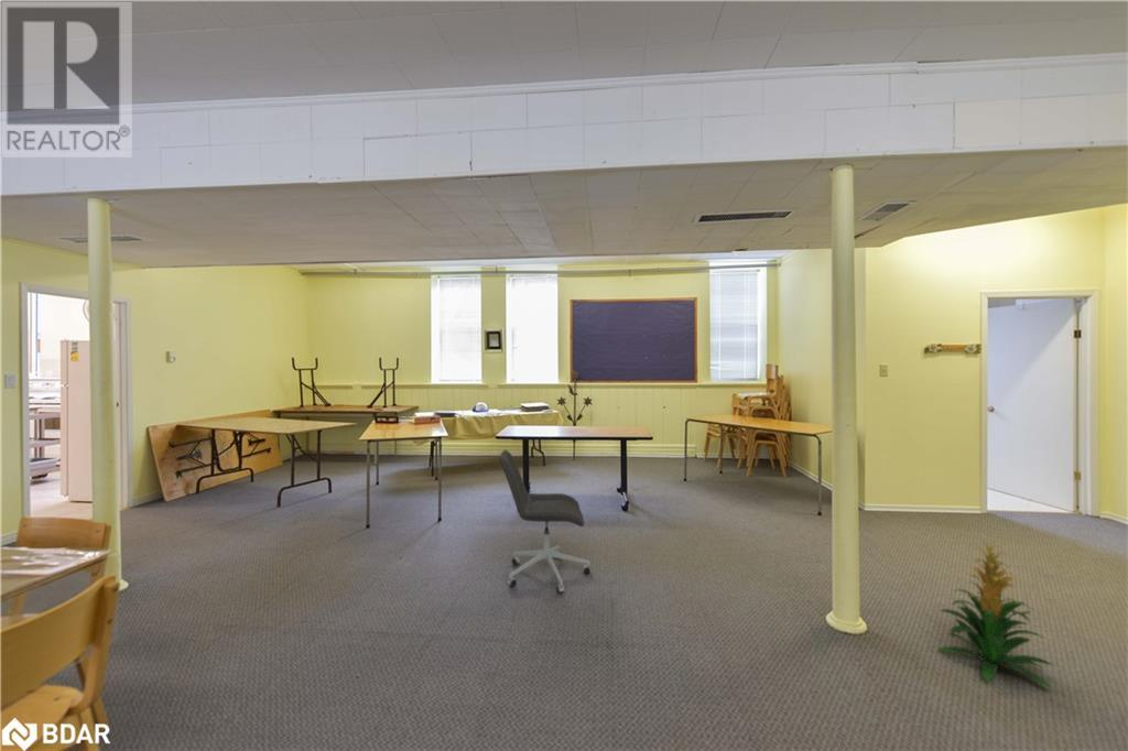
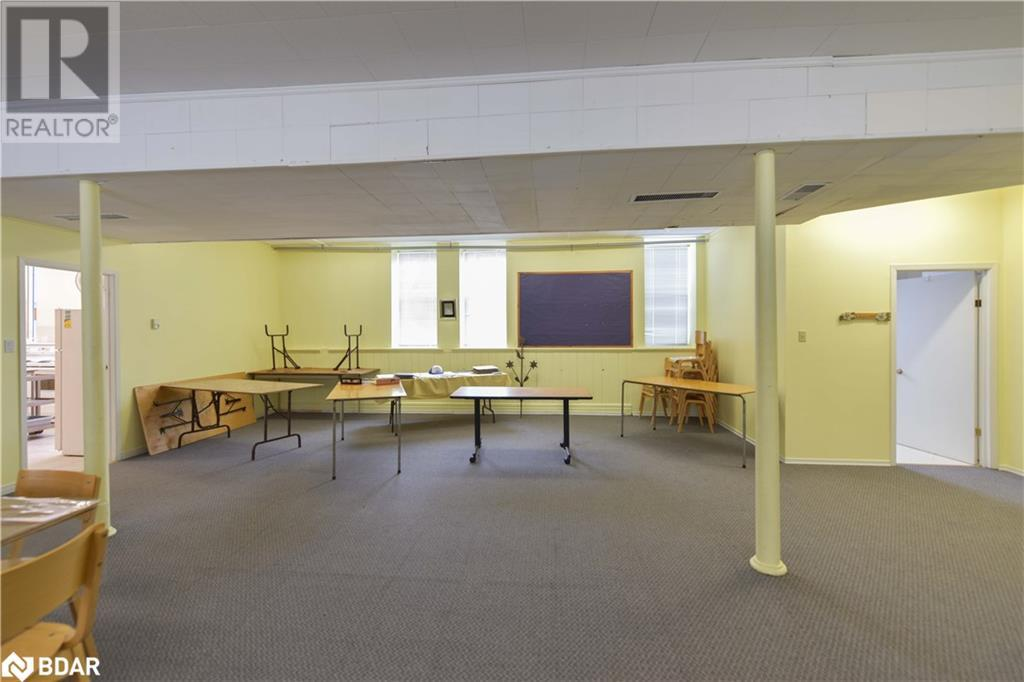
- office chair (545, 513)
- indoor plant (991, 602)
